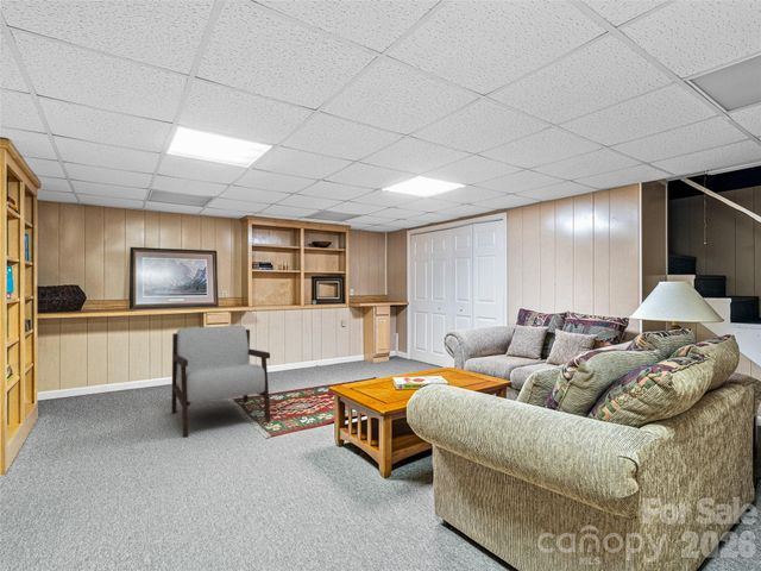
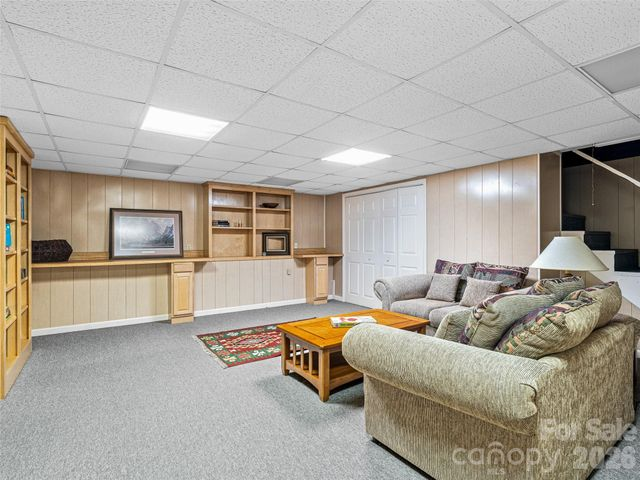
- armchair (219, 372)
